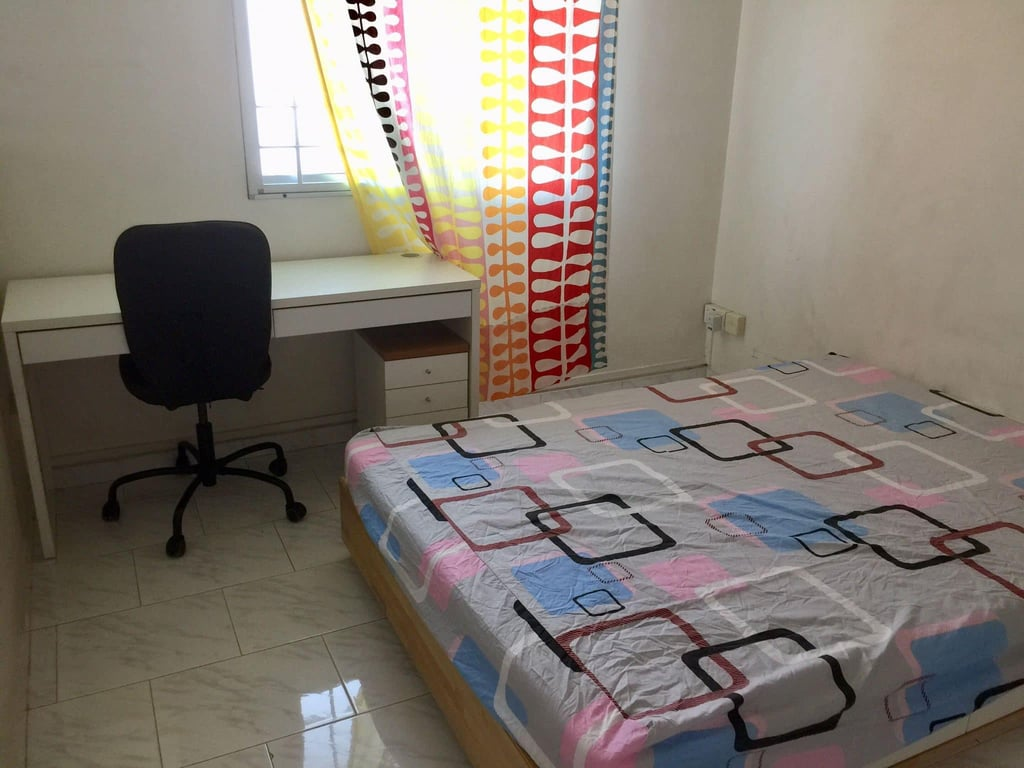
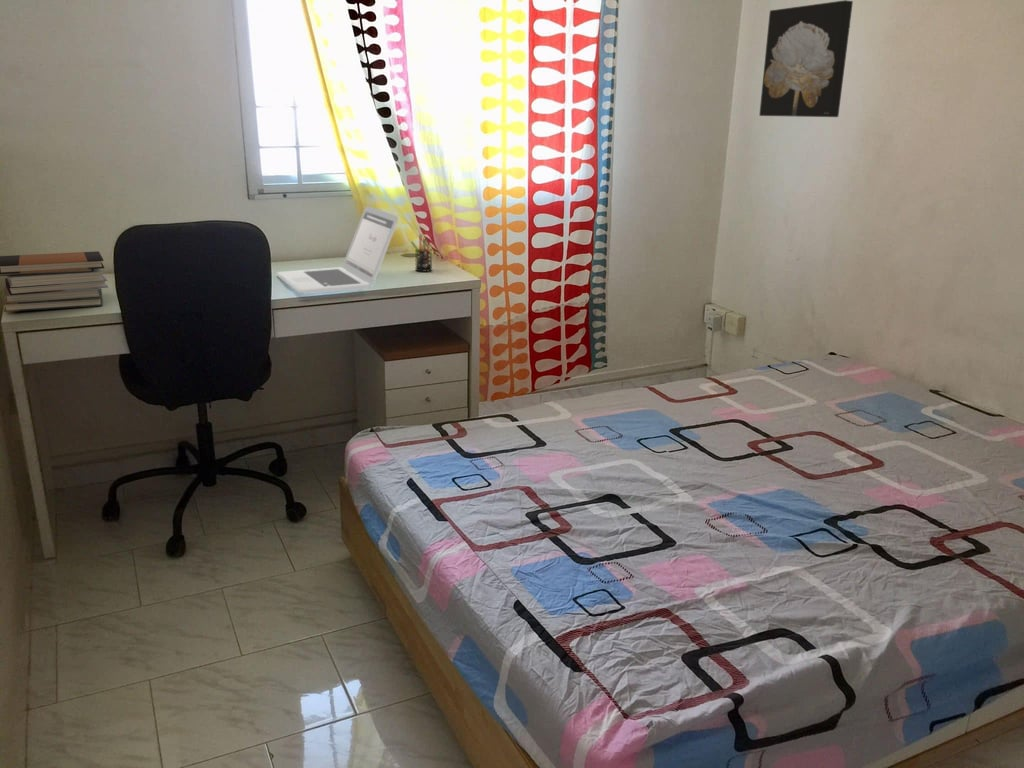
+ book stack (54, 280)
+ pen holder (421, 252)
+ laptop (348, 250)
+ wall art (803, 62)
